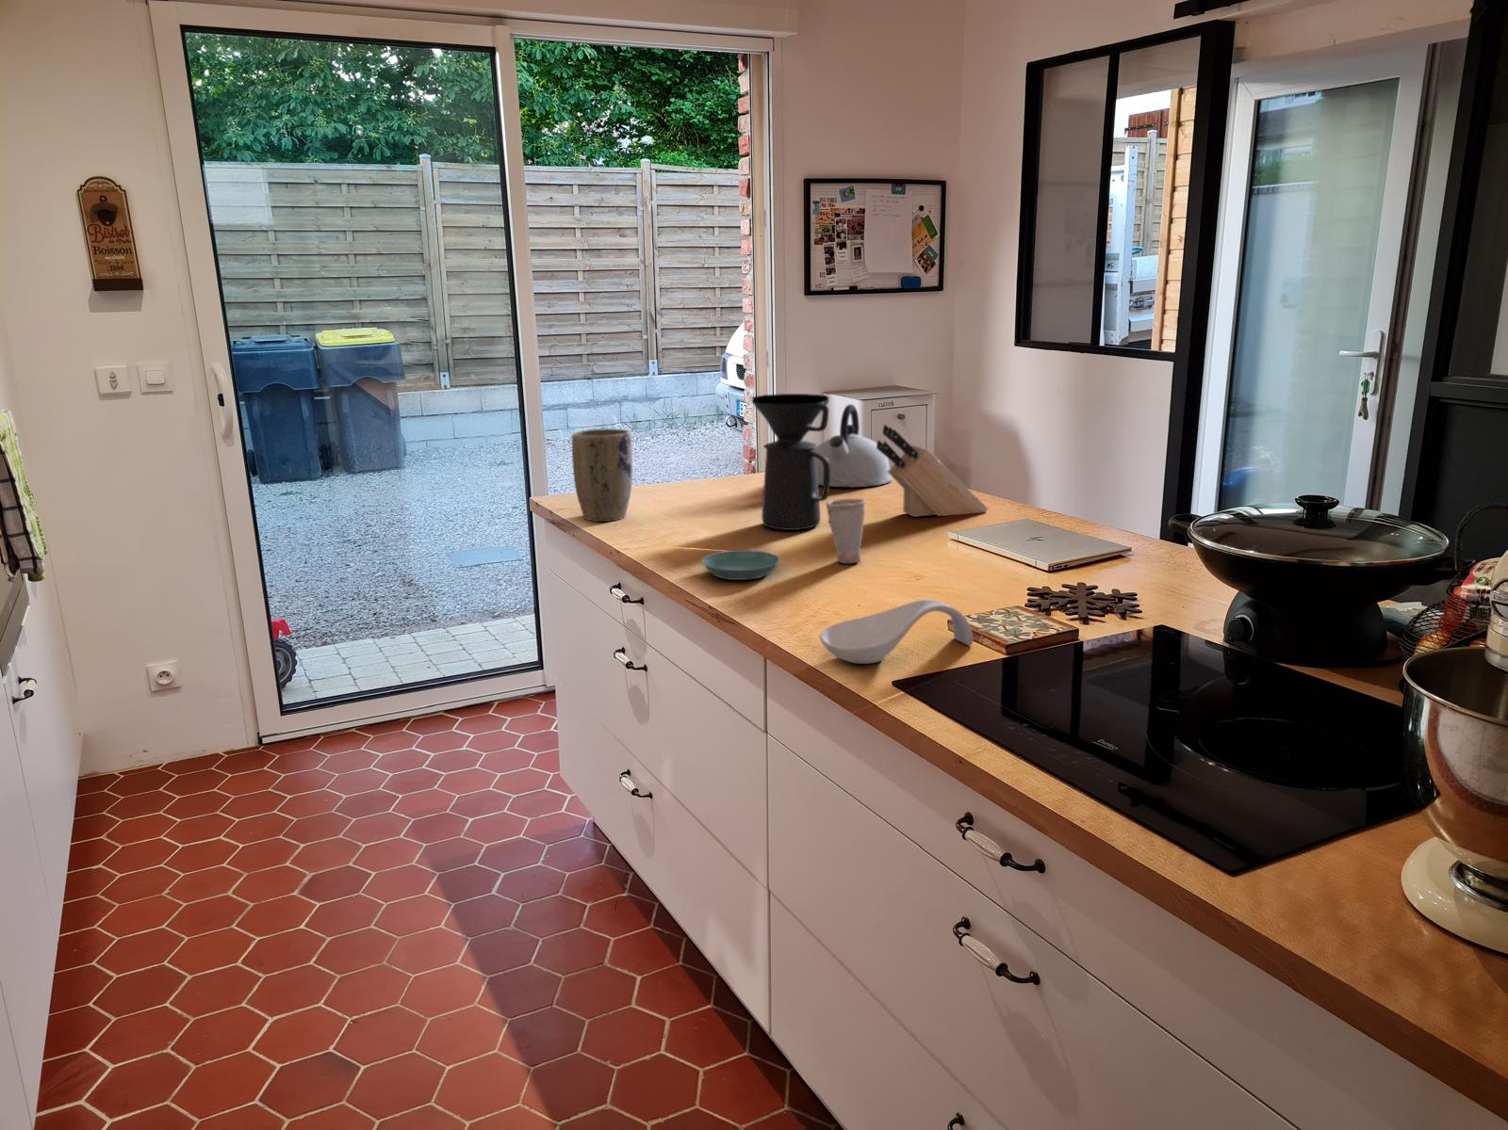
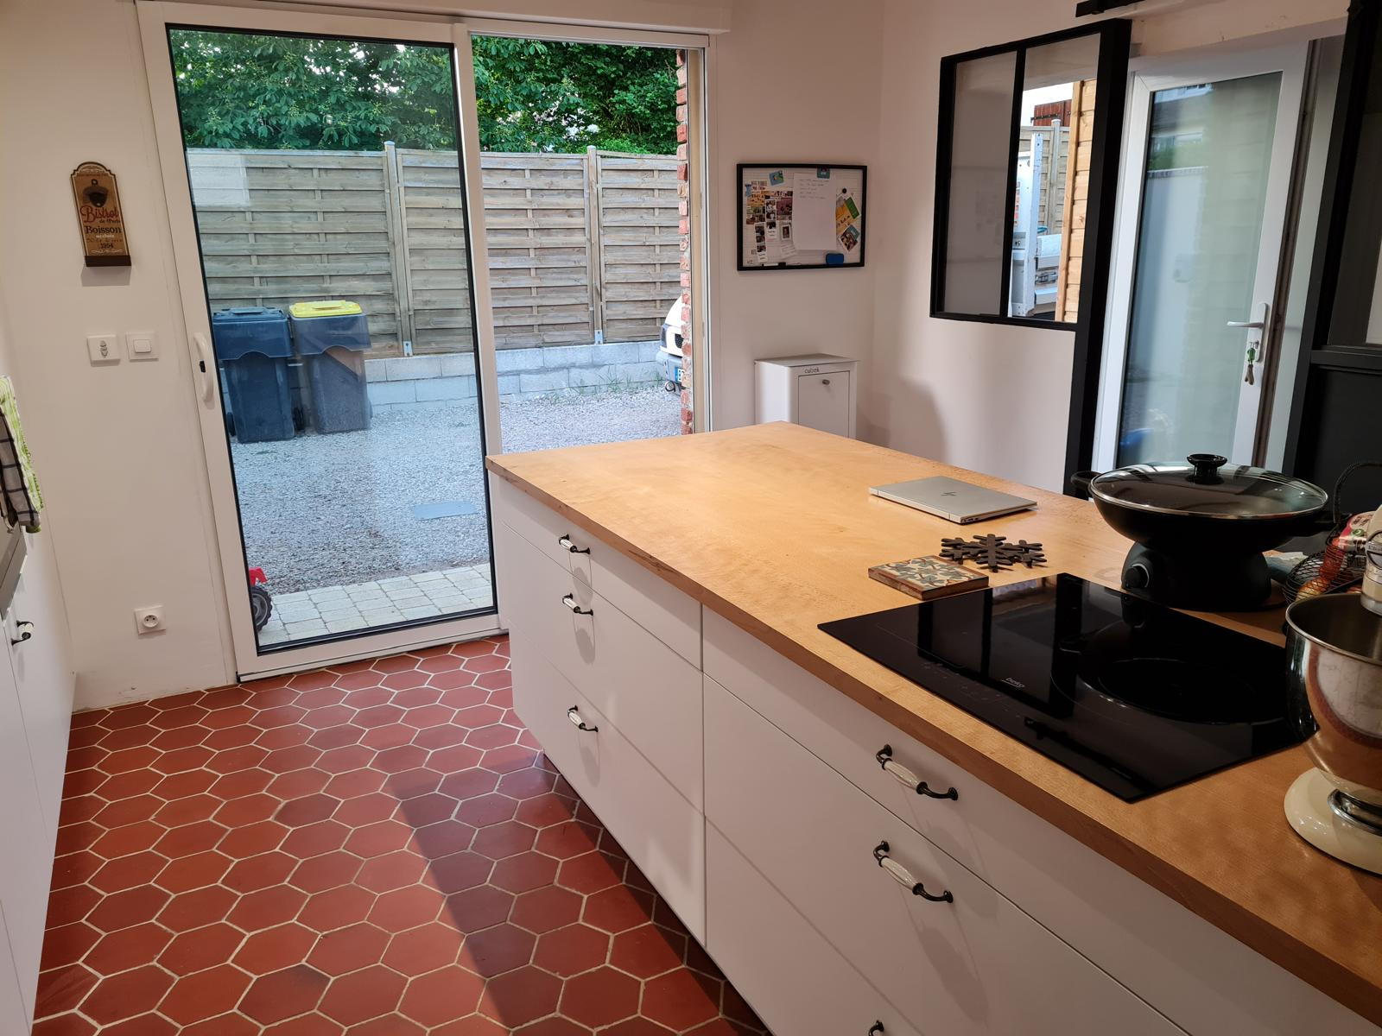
- plant pot (603, 475)
- spoon rest (896, 629)
- knife block (930, 468)
- kettle (848, 443)
- cup (844, 531)
- saucer (741, 566)
- coffee maker (791, 462)
